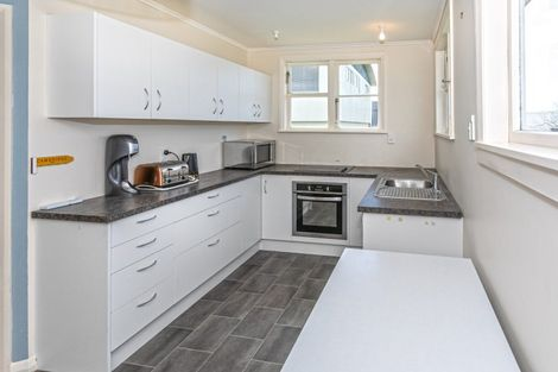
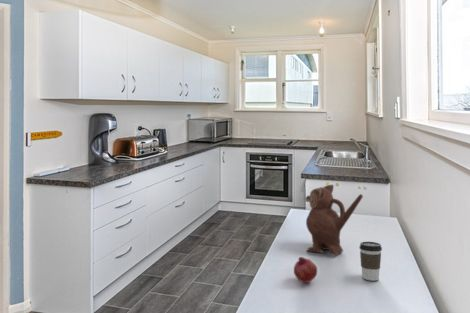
+ teapot (332, 218)
+ fruit (305, 268)
+ coffee cup (370, 260)
